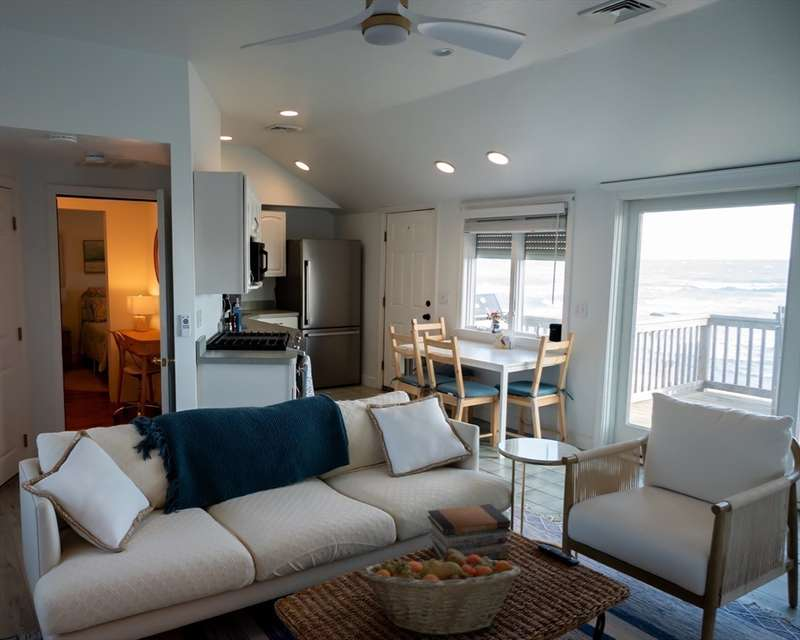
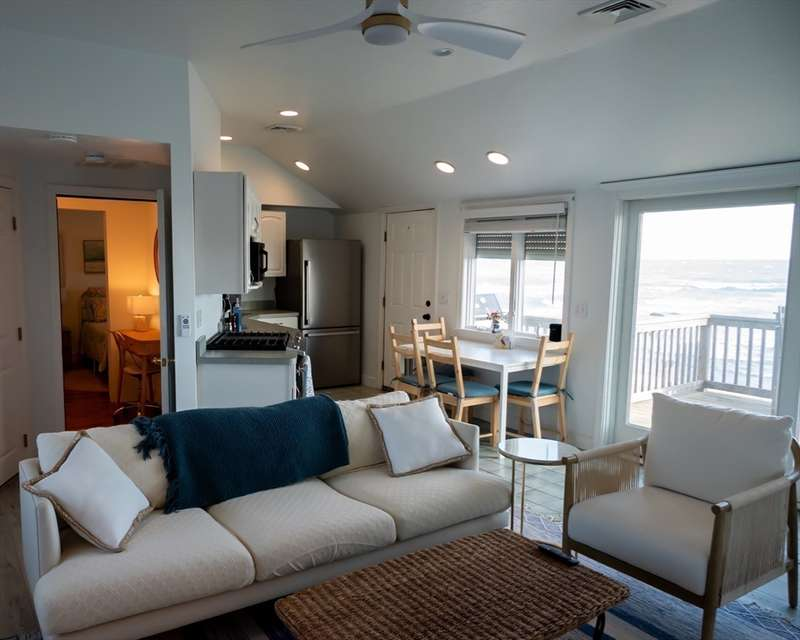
- fruit basket (440, 582)
- book stack (468, 533)
